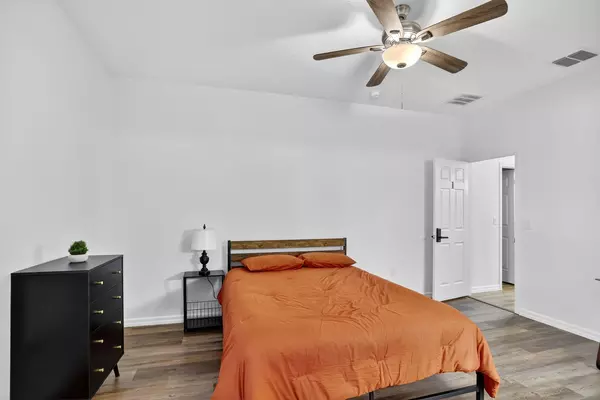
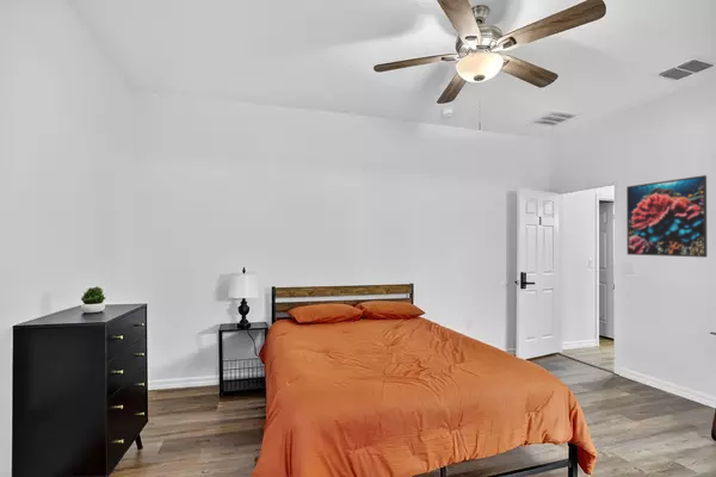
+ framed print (662, 218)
